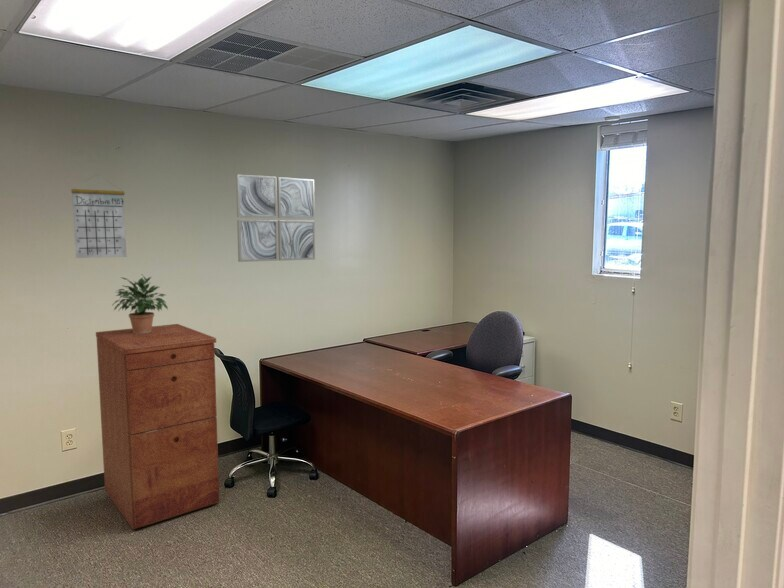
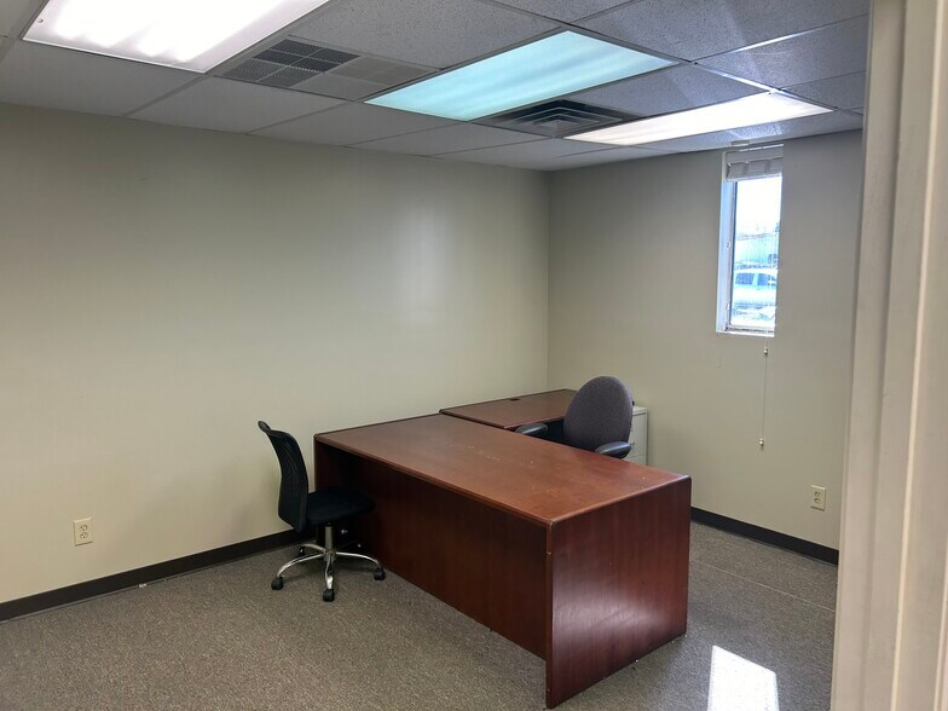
- calendar (99, 216)
- wall art (278, 220)
- potted plant (138, 303)
- filing cabinet (158, 417)
